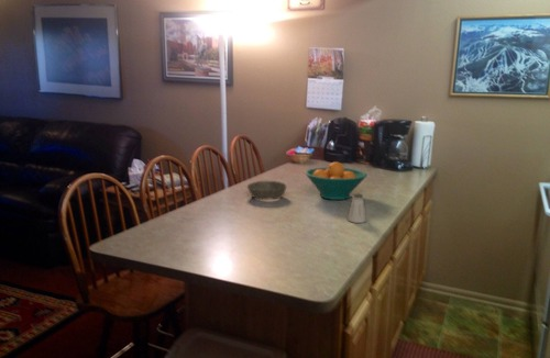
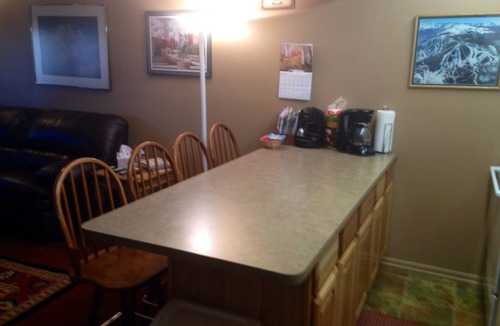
- bowl (266, 190)
- fruit bowl (336, 179)
- saltshaker (358, 206)
